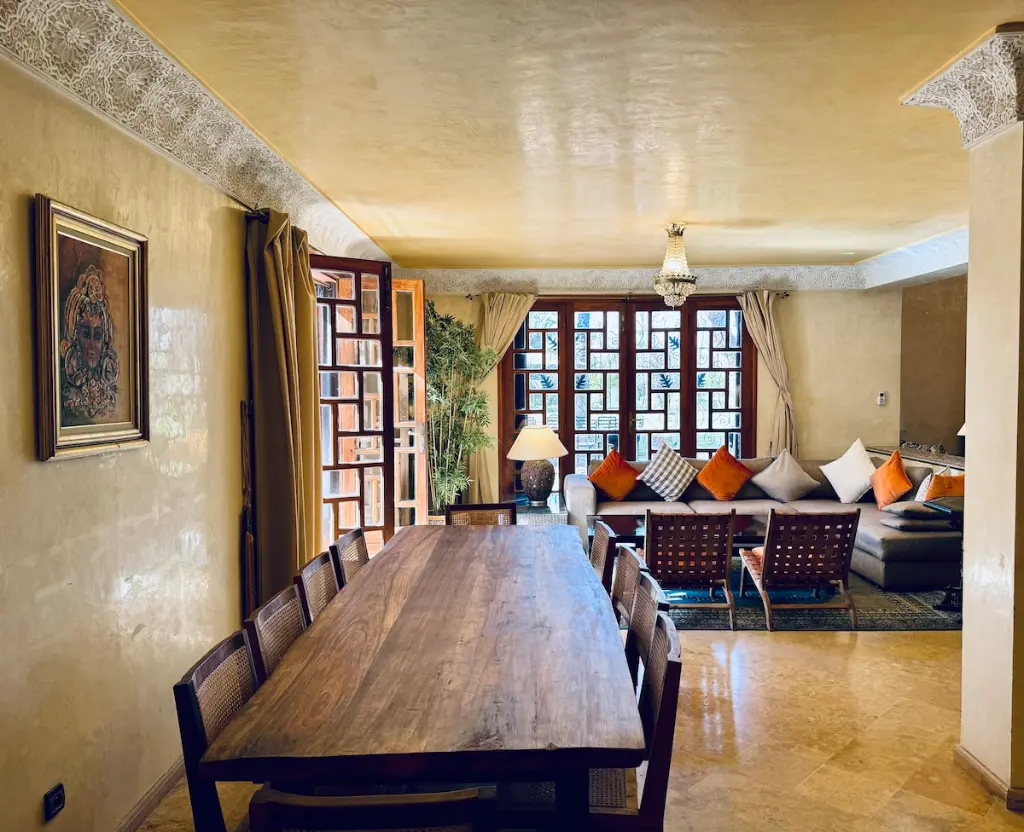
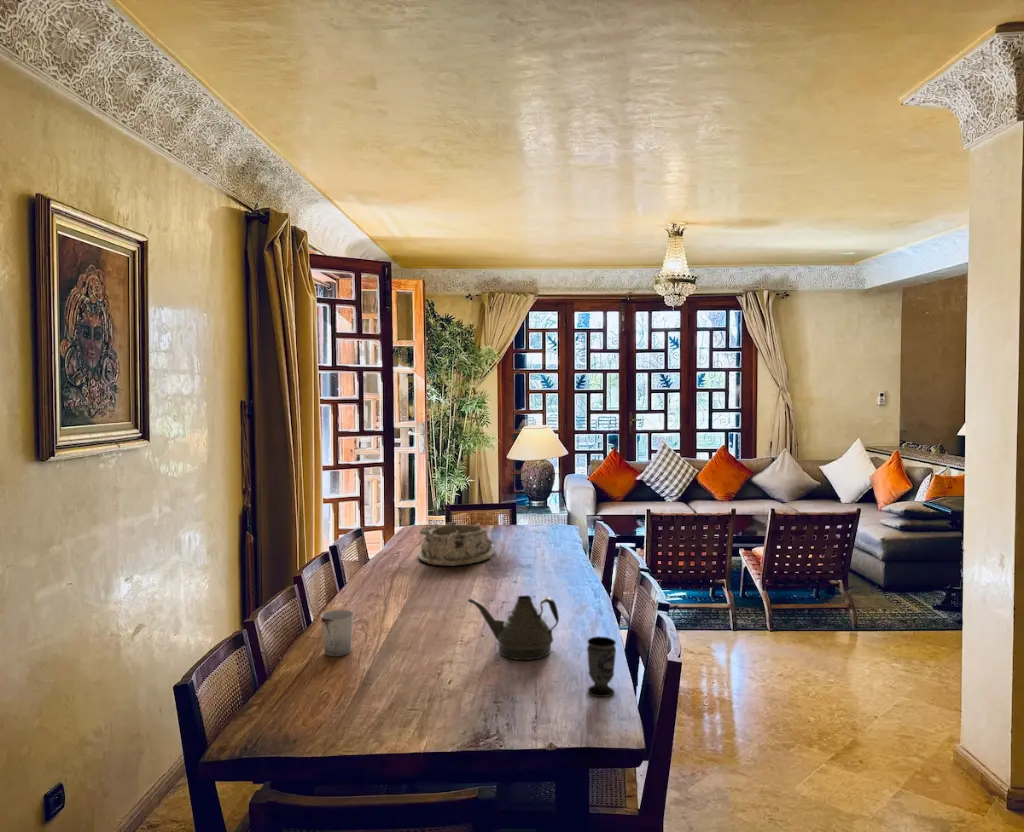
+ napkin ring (456, 540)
+ cup (601, 666)
+ teapot (513, 623)
+ cup (336, 635)
